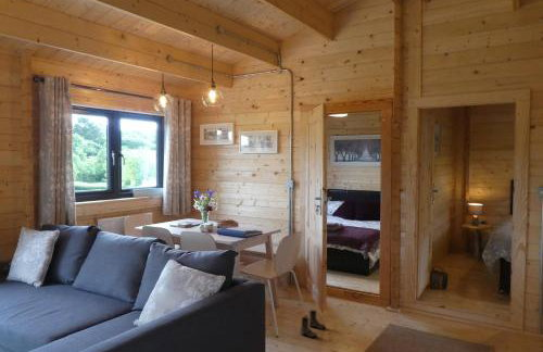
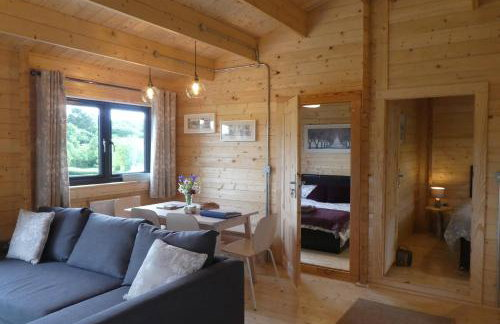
- boots (313, 323)
